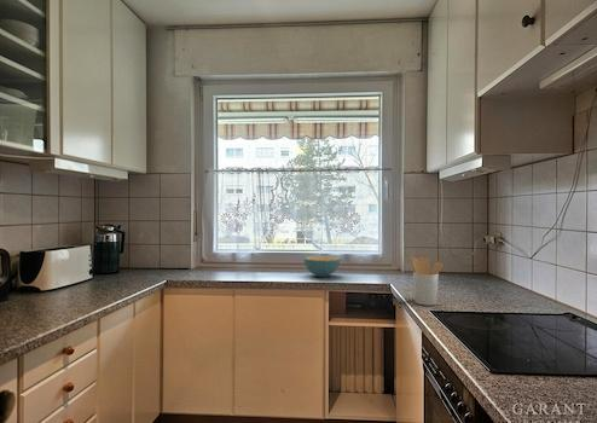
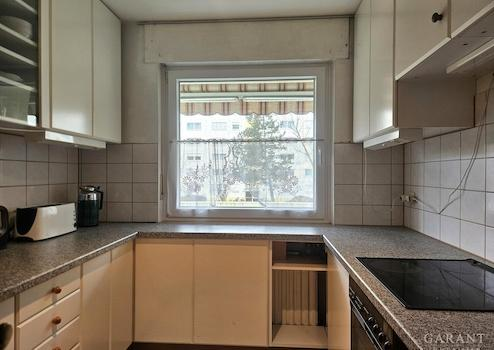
- cereal bowl (321, 266)
- utensil holder (423, 278)
